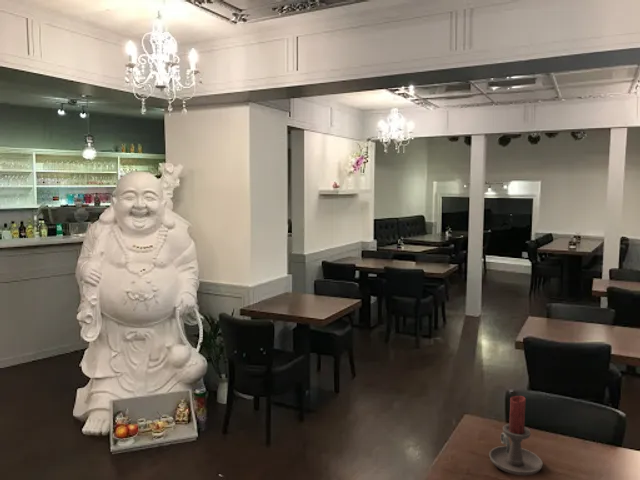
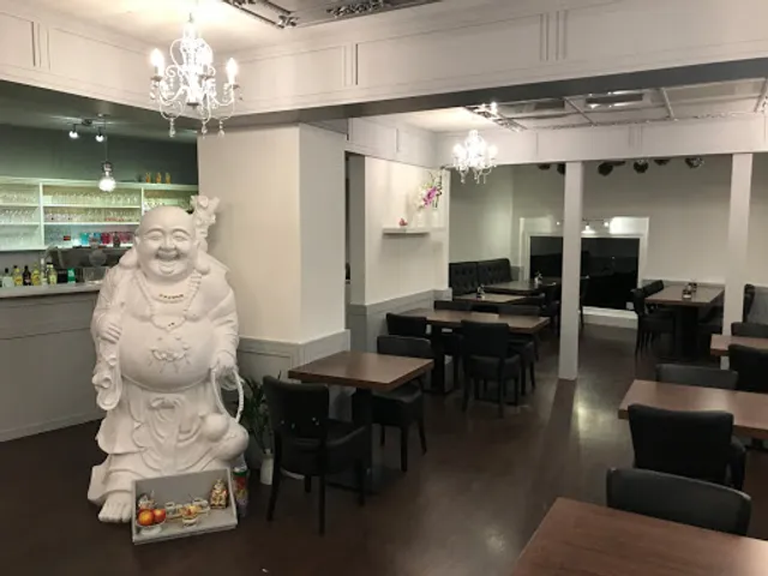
- candle holder (513, 427)
